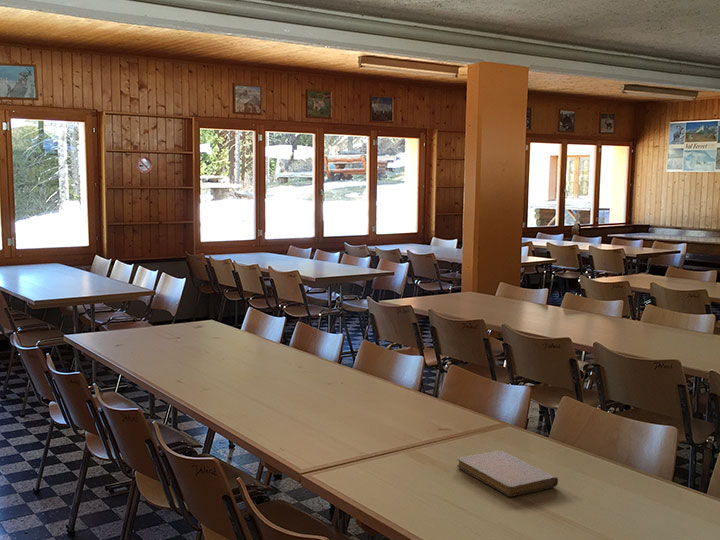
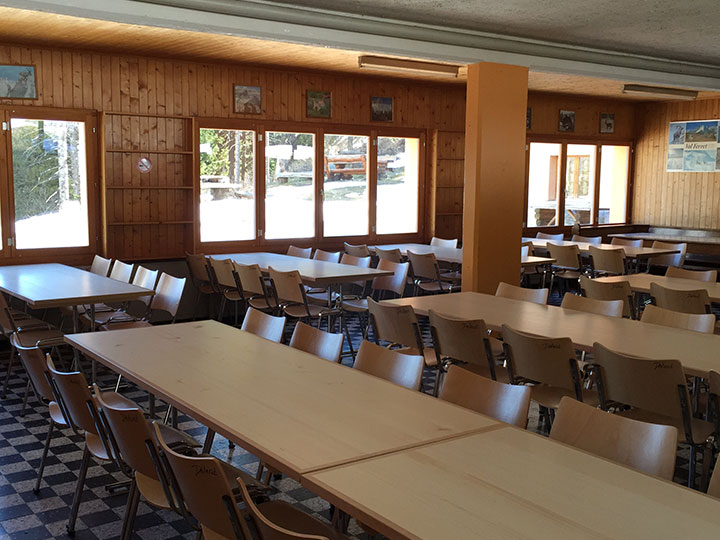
- notebook (505, 471)
